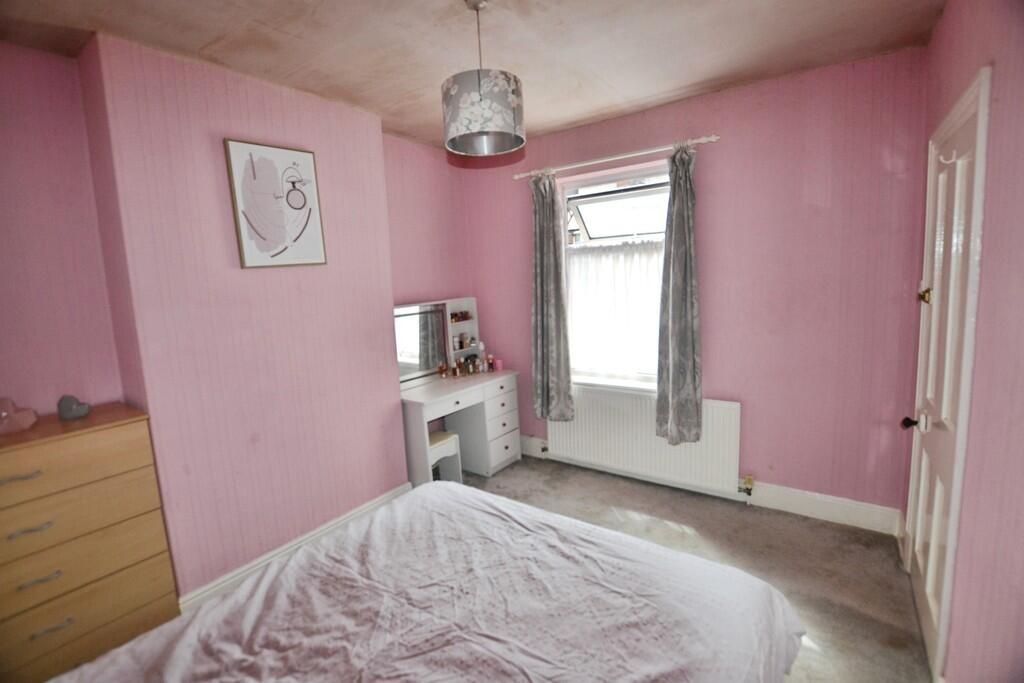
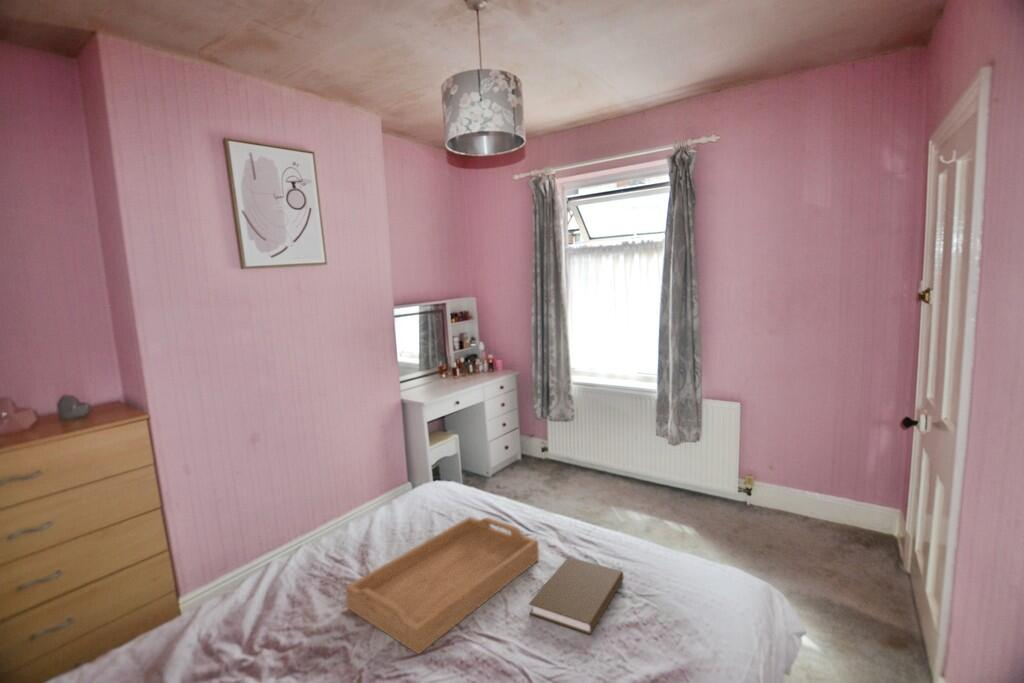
+ book (578, 591)
+ serving tray (448, 569)
